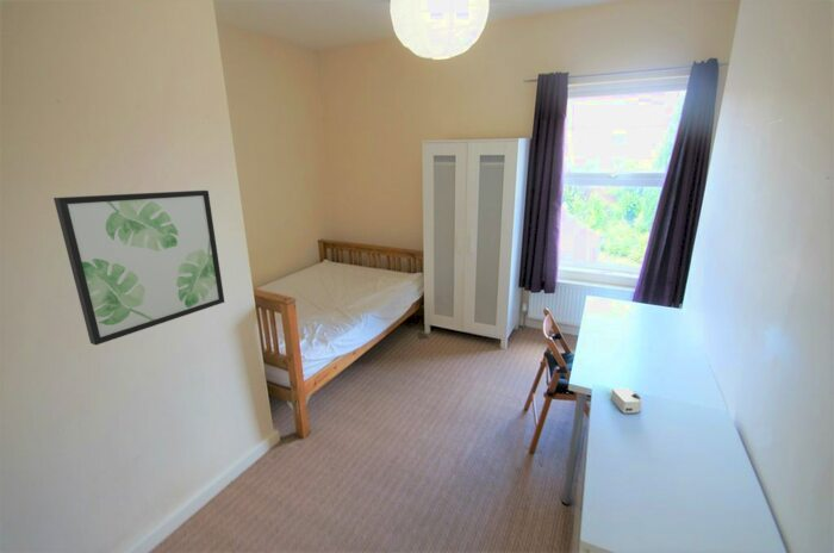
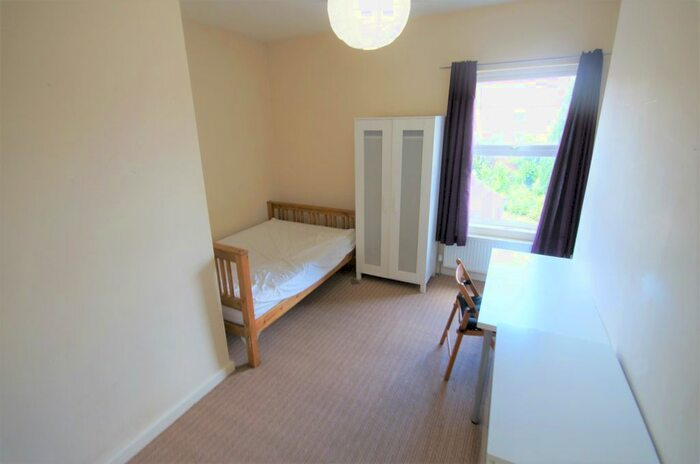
- wall art (155, 259)
- computer mouse (628, 399)
